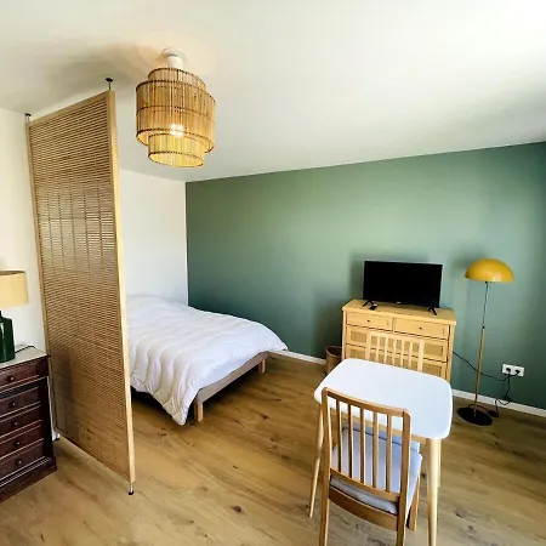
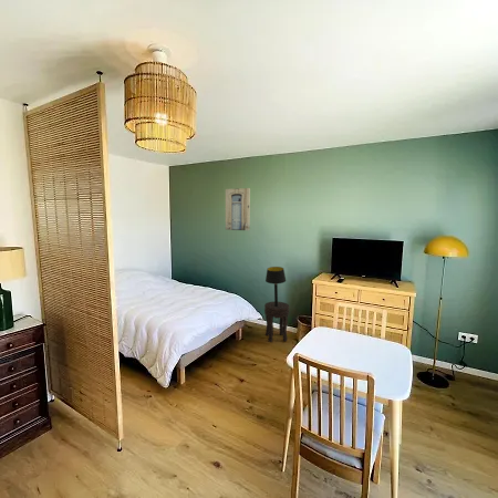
+ table lamp (277, 287)
+ wall art (237, 209)
+ side table (276, 318)
